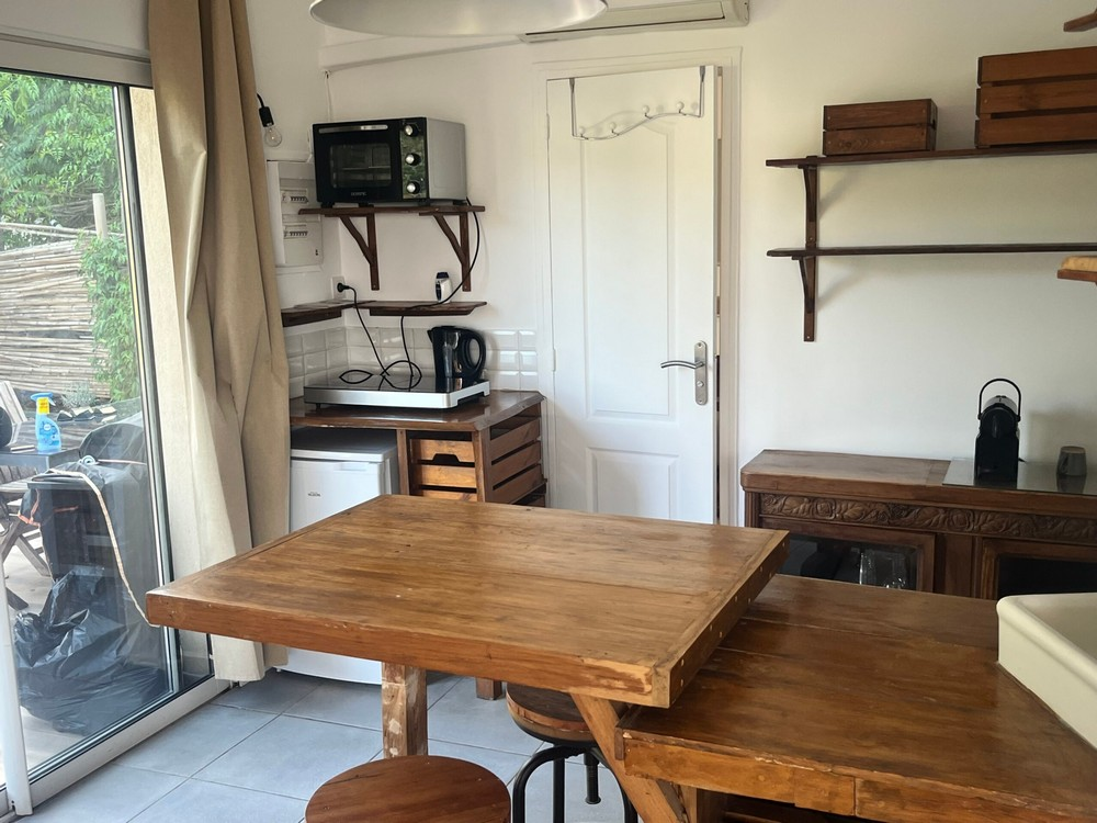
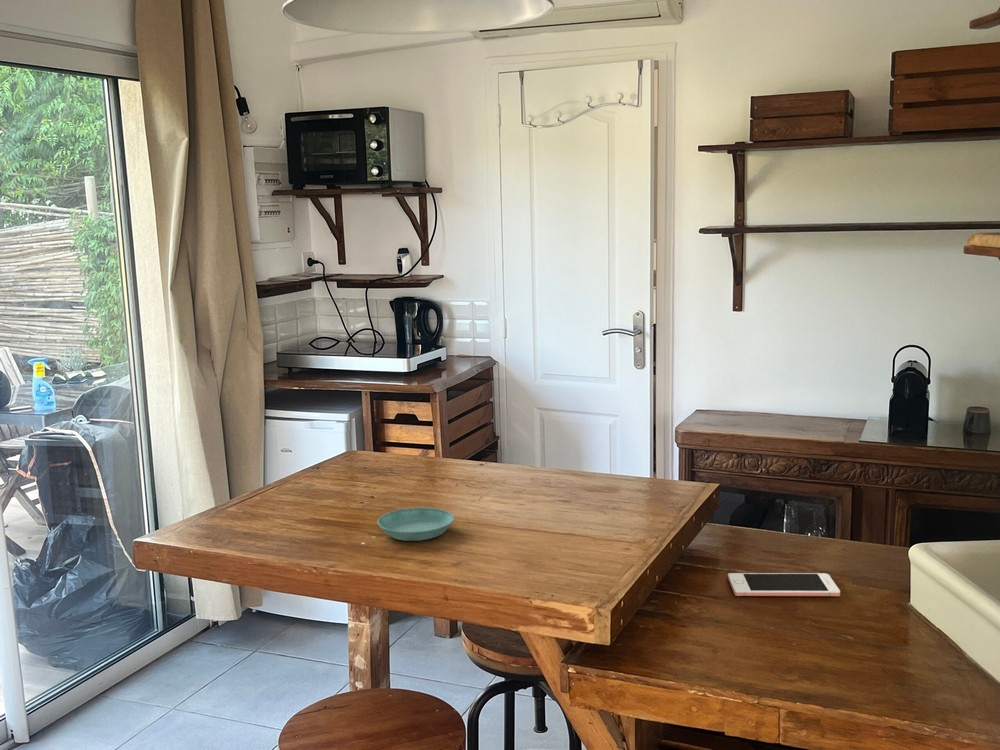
+ cell phone (782, 584)
+ saucer (416, 525)
